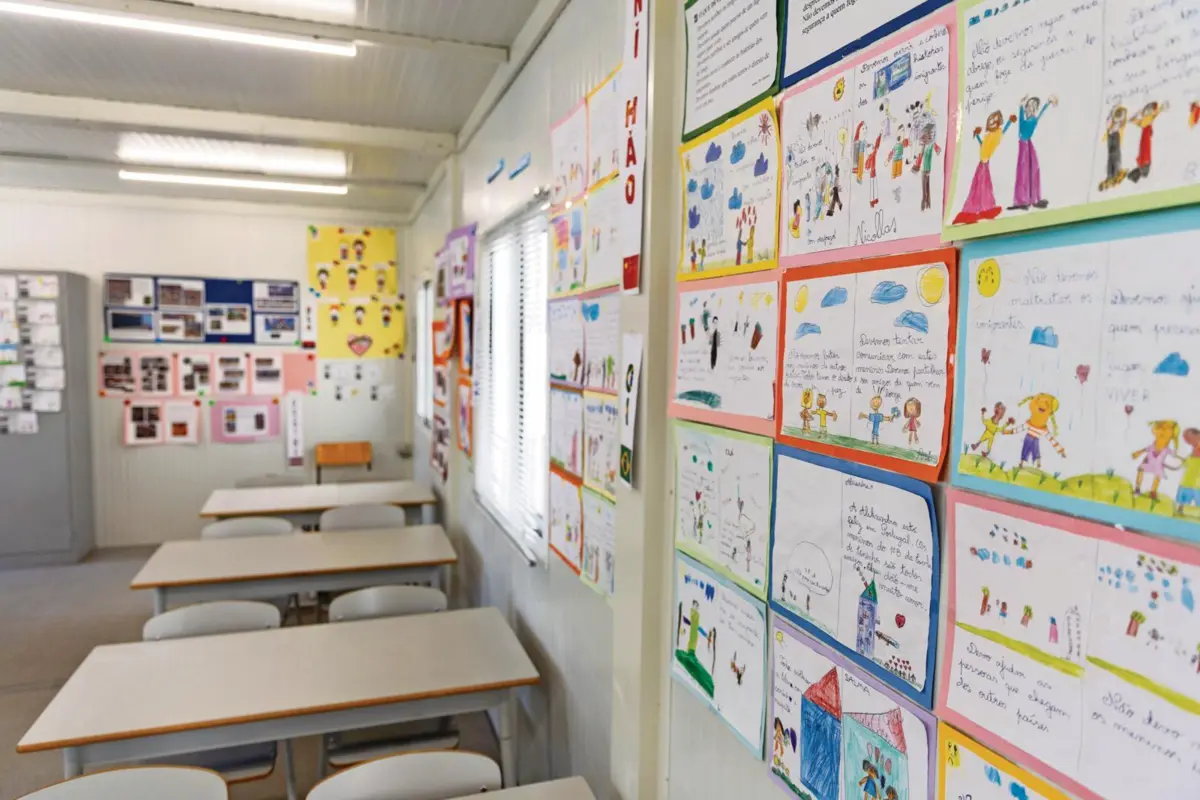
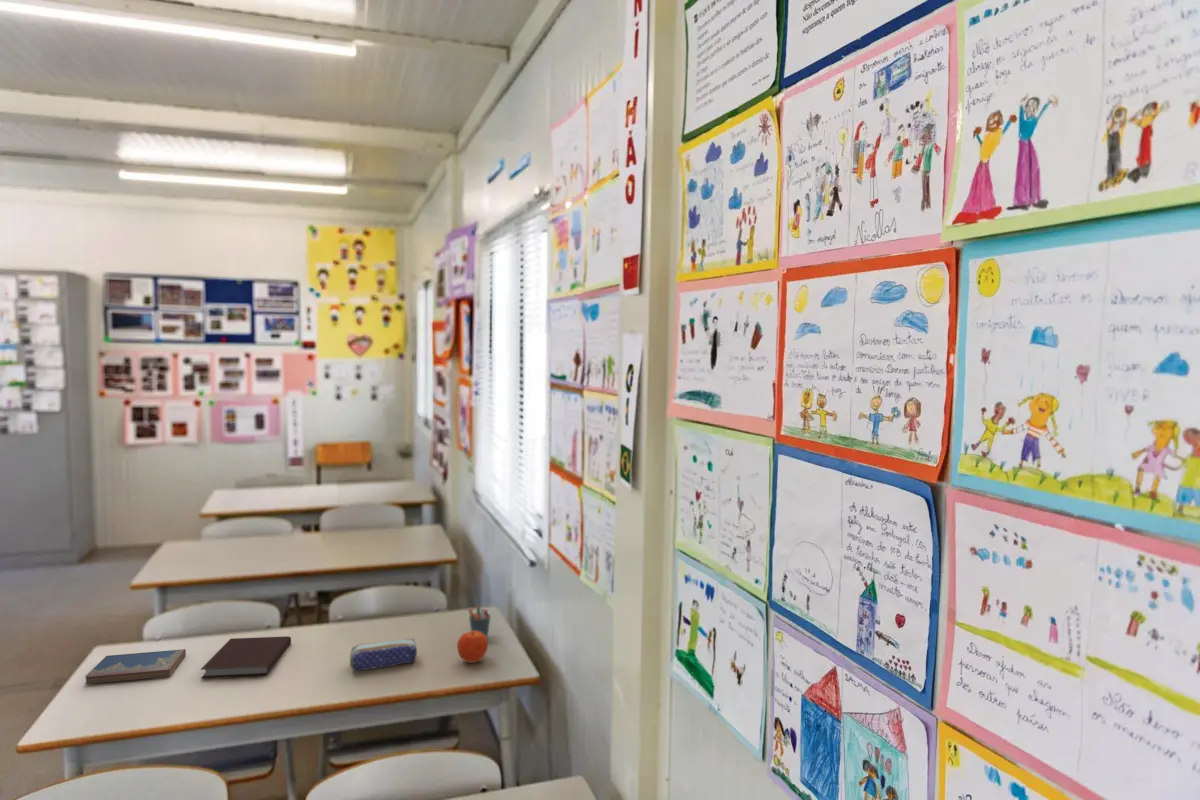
+ hardcover book (137, 666)
+ notebook (248, 656)
+ fruit (472, 646)
+ pencil case (383, 653)
+ pen holder (479, 621)
